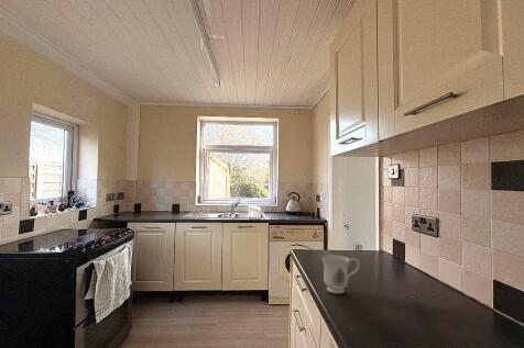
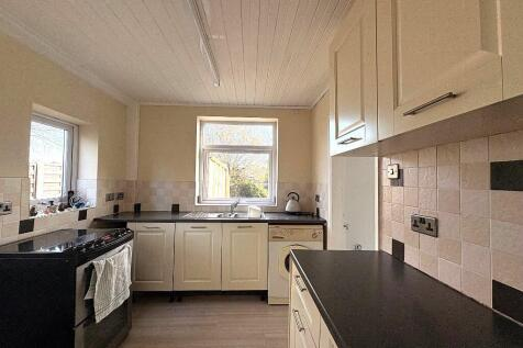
- mug (340, 273)
